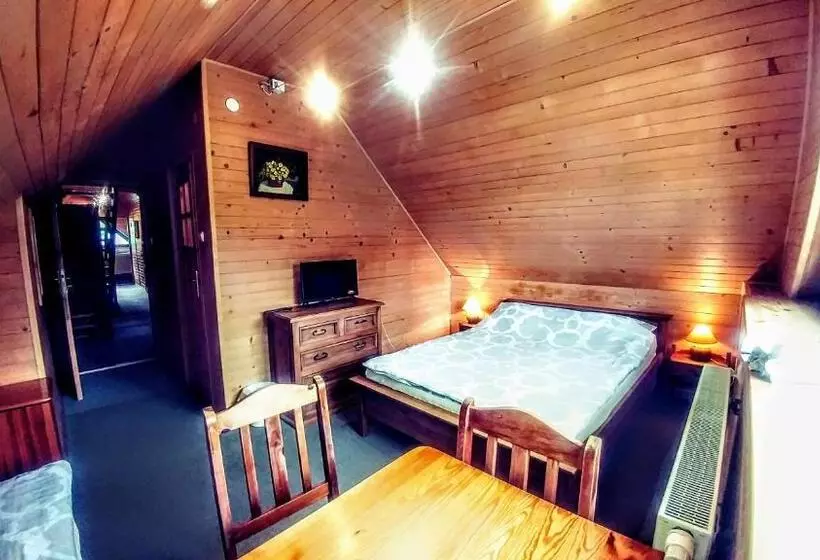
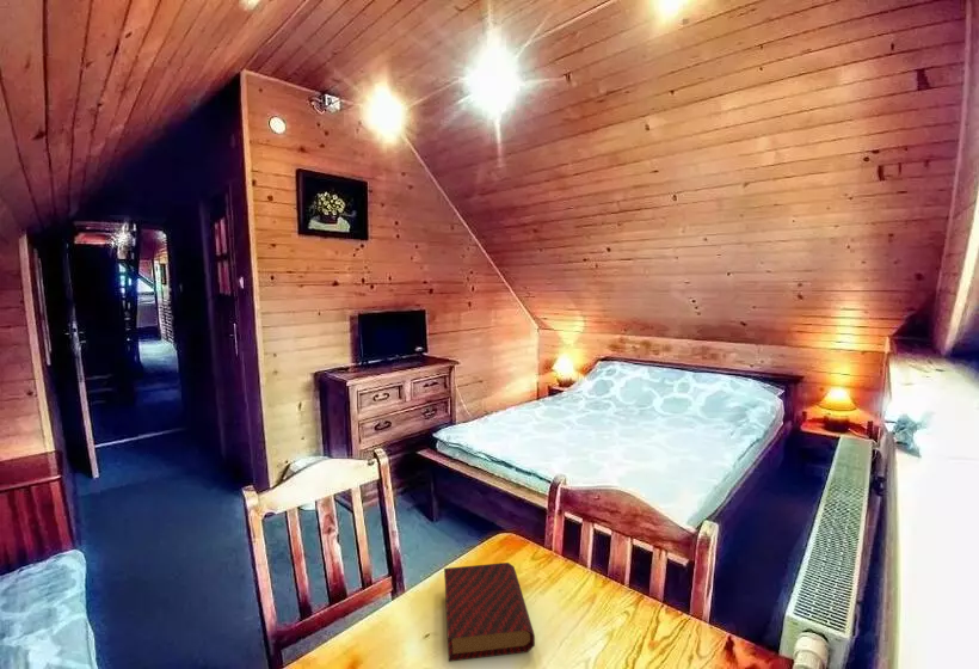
+ book (485, 606)
